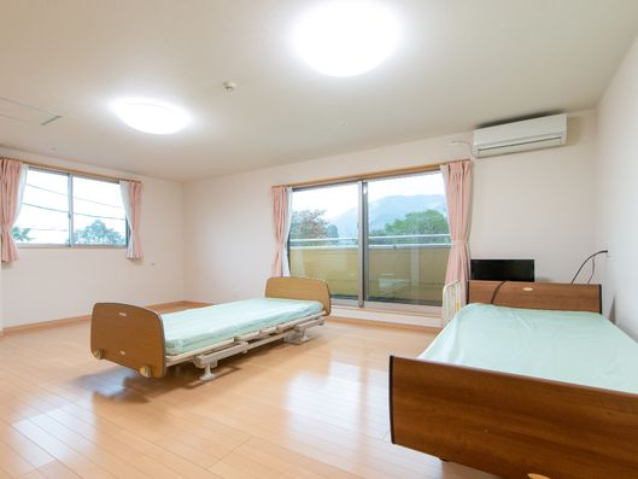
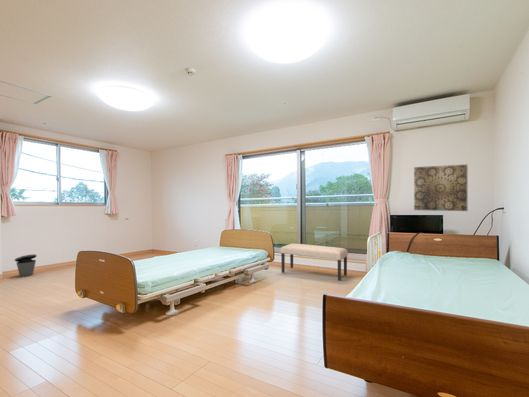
+ trash can (25, 264)
+ wall art (439, 188)
+ bench (313, 256)
